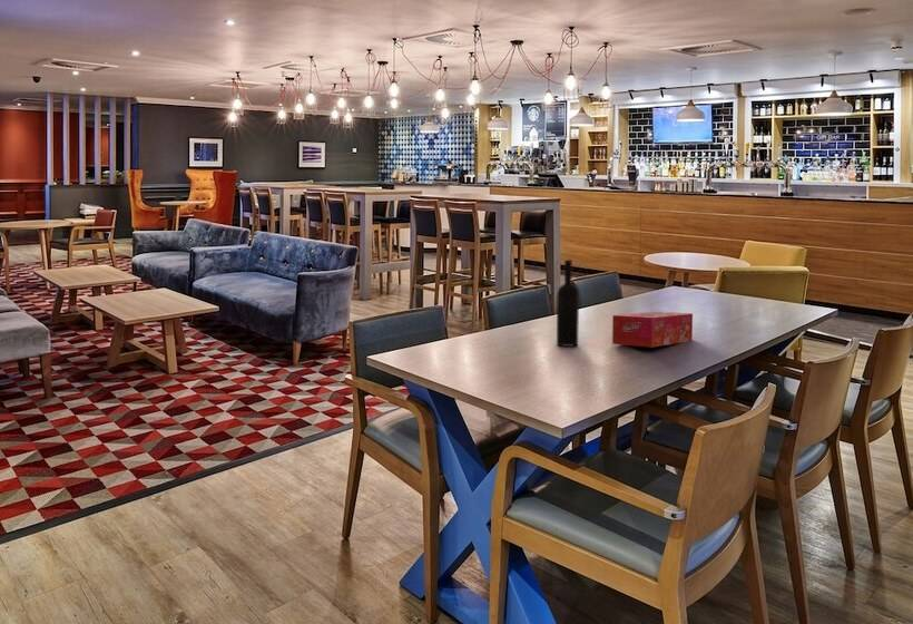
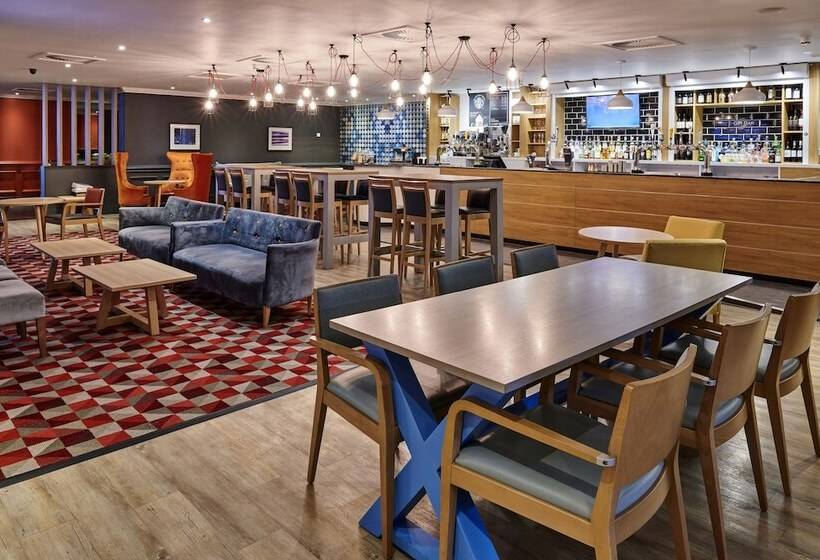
- wine bottle (567, 302)
- tissue box (652, 328)
